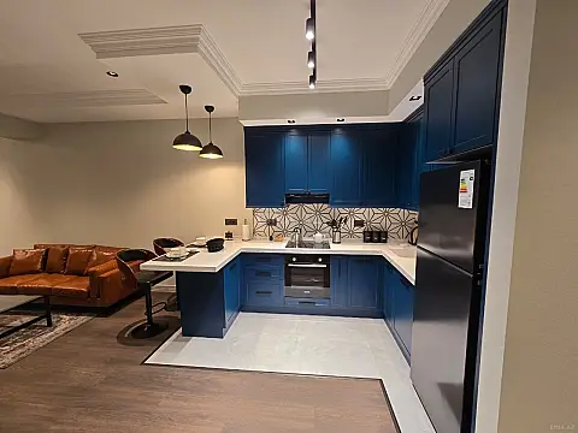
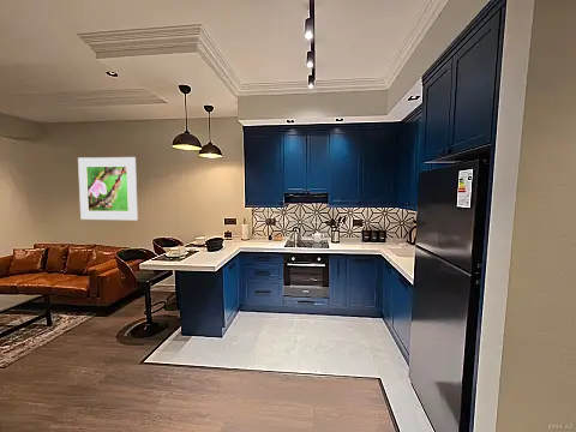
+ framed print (107, 188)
